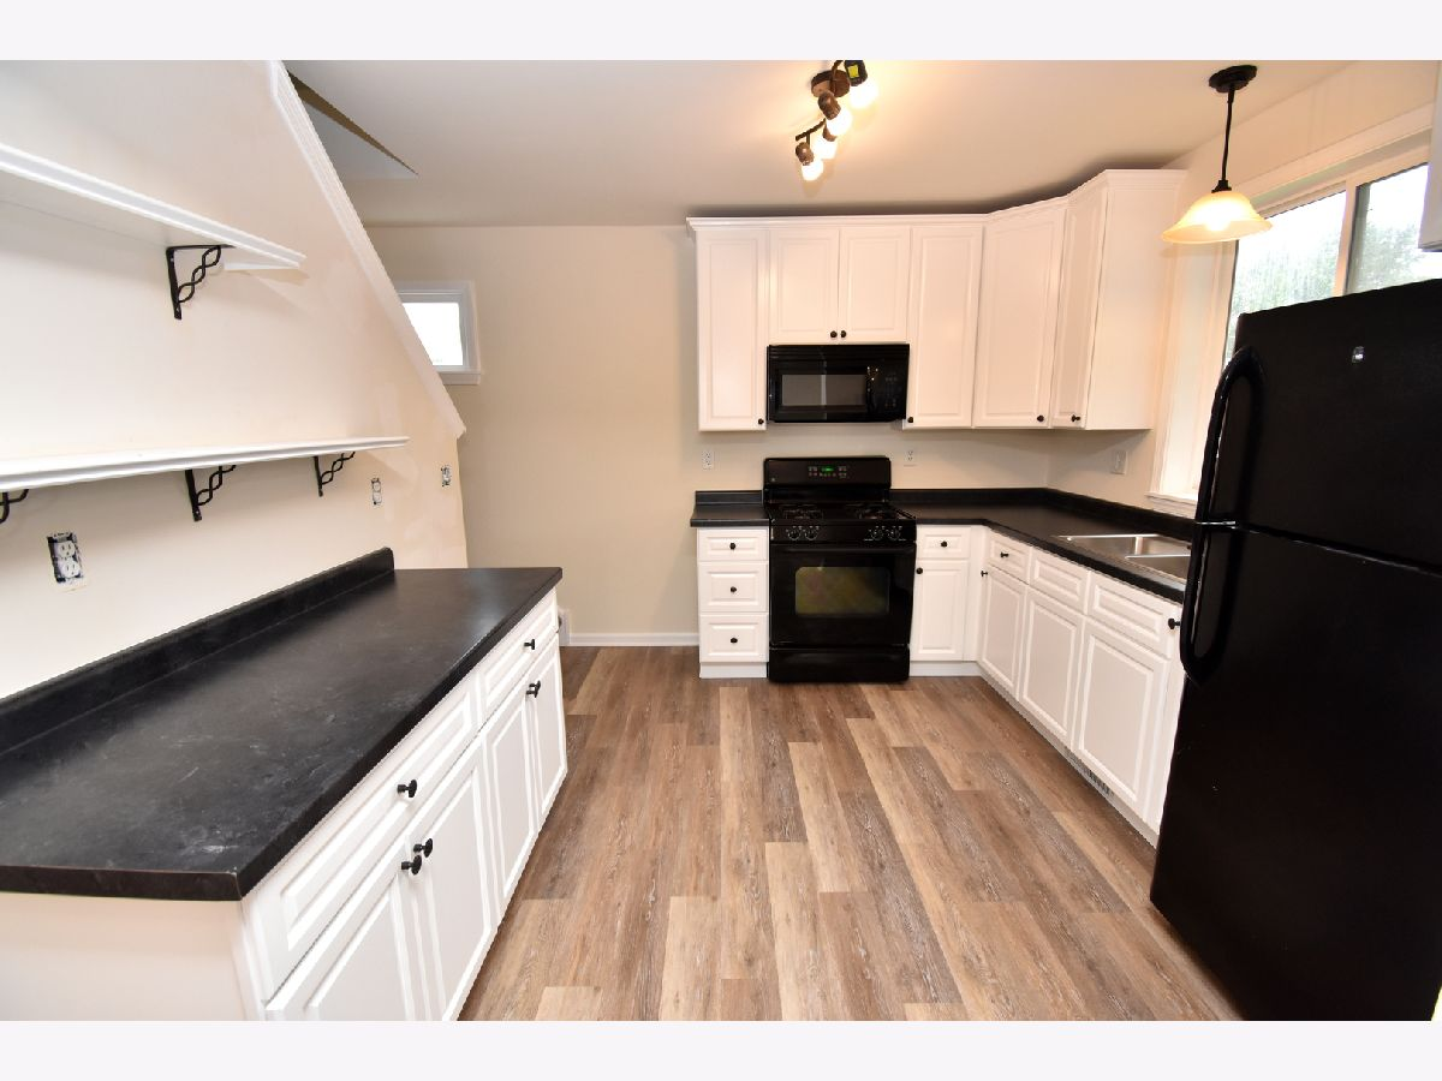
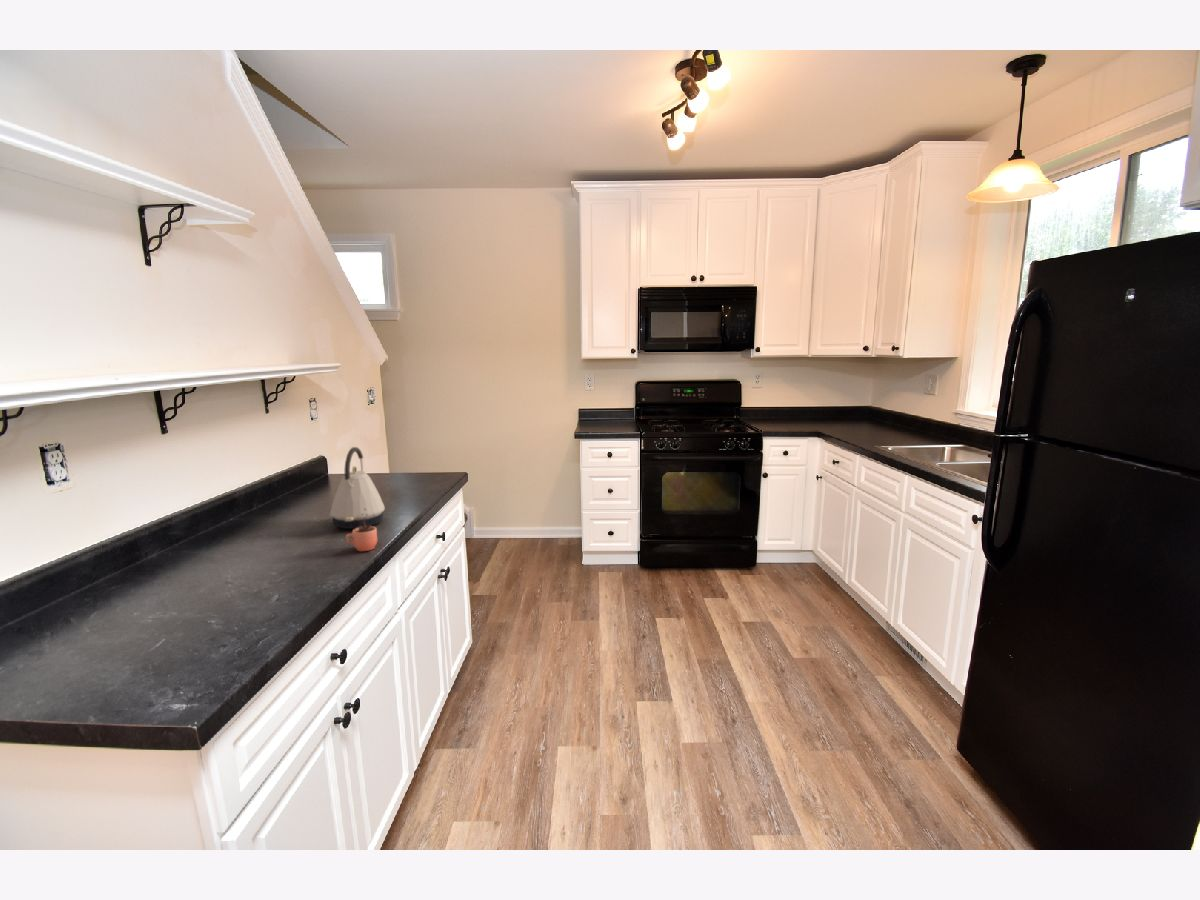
+ cocoa (361, 530)
+ kettle (356, 485)
